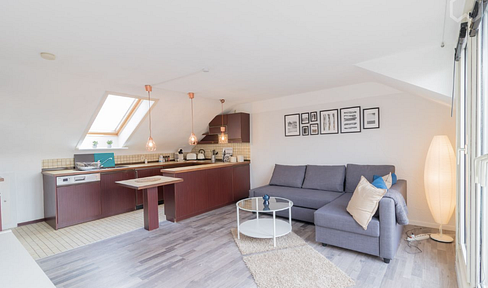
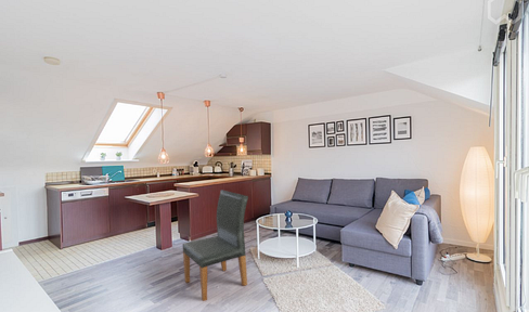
+ dining chair (215, 238)
